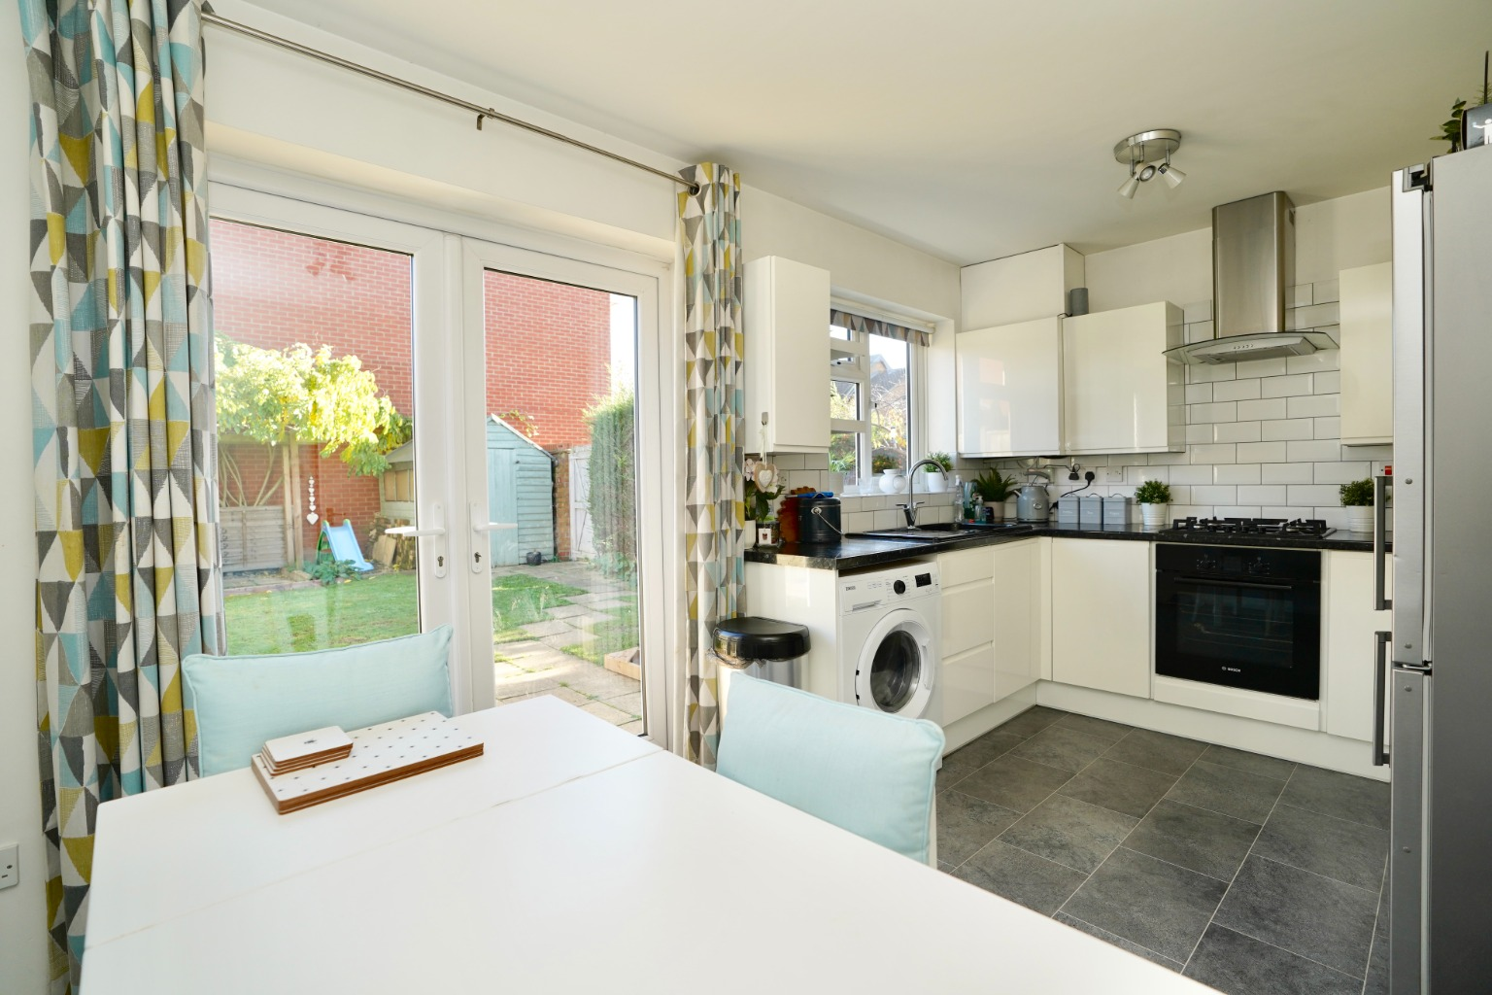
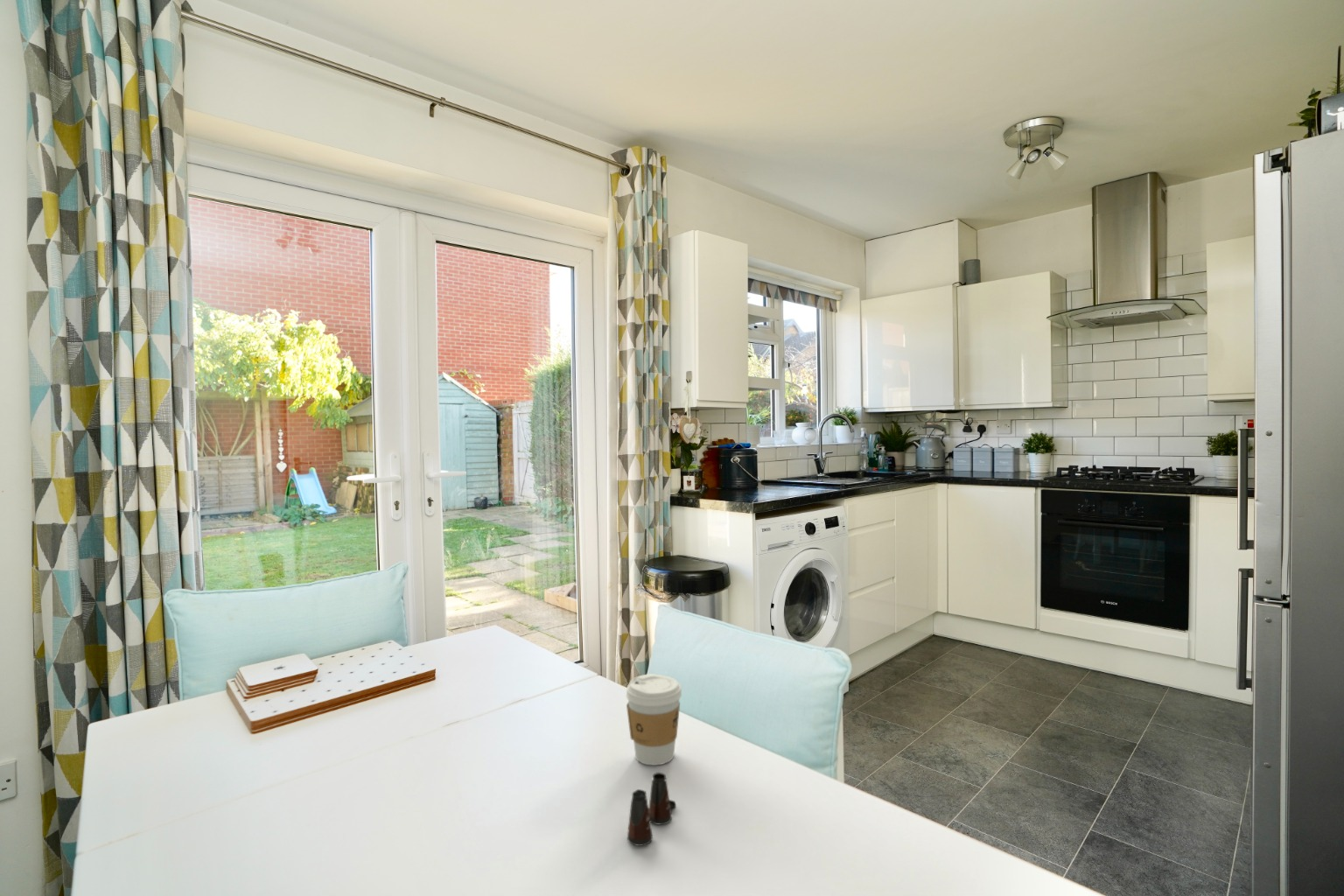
+ salt shaker (654, 802)
+ coffee cup (654, 718)
